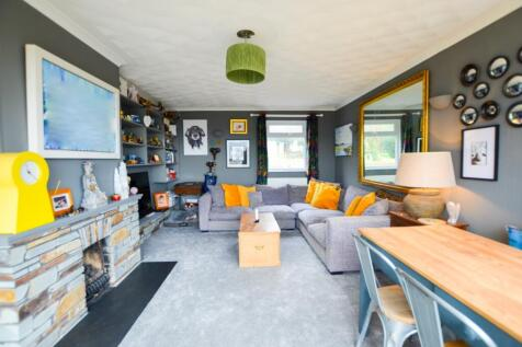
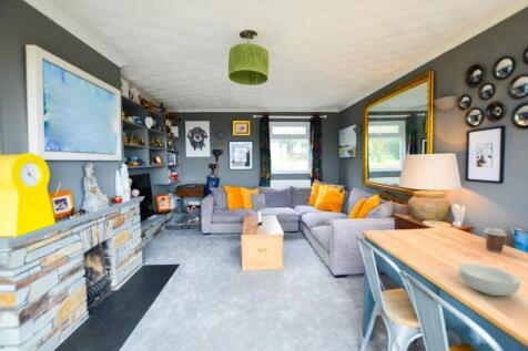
+ cereal bowl (486, 280)
+ coffee cup (494, 239)
